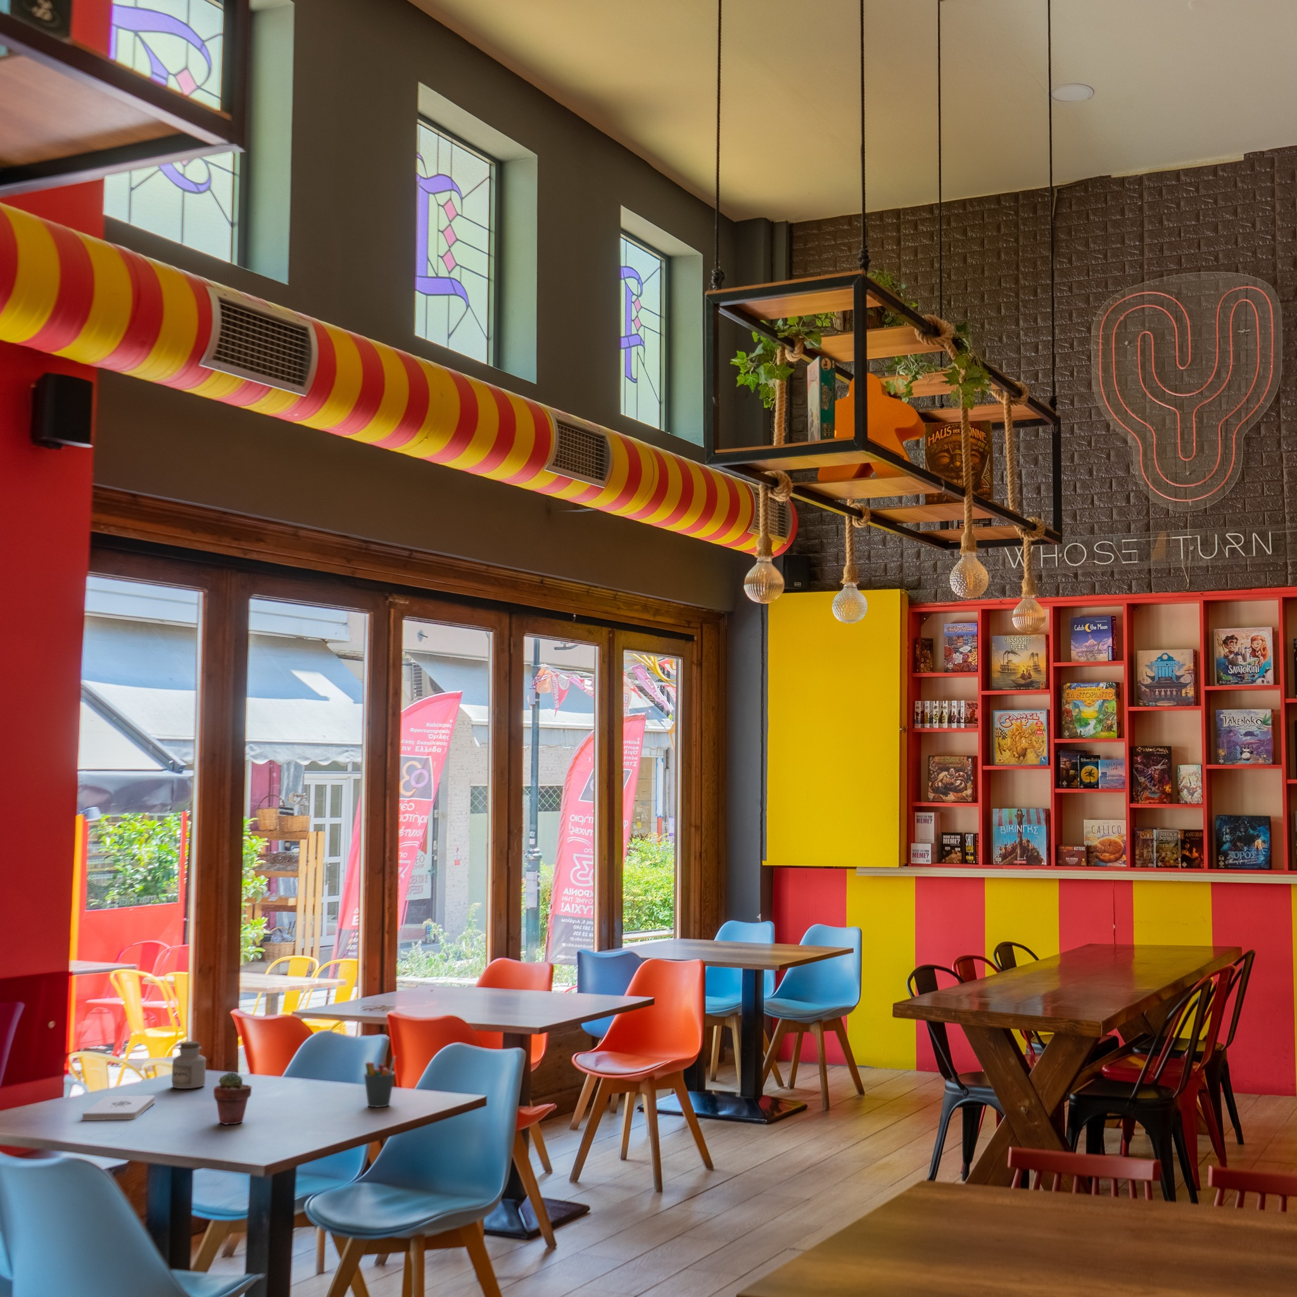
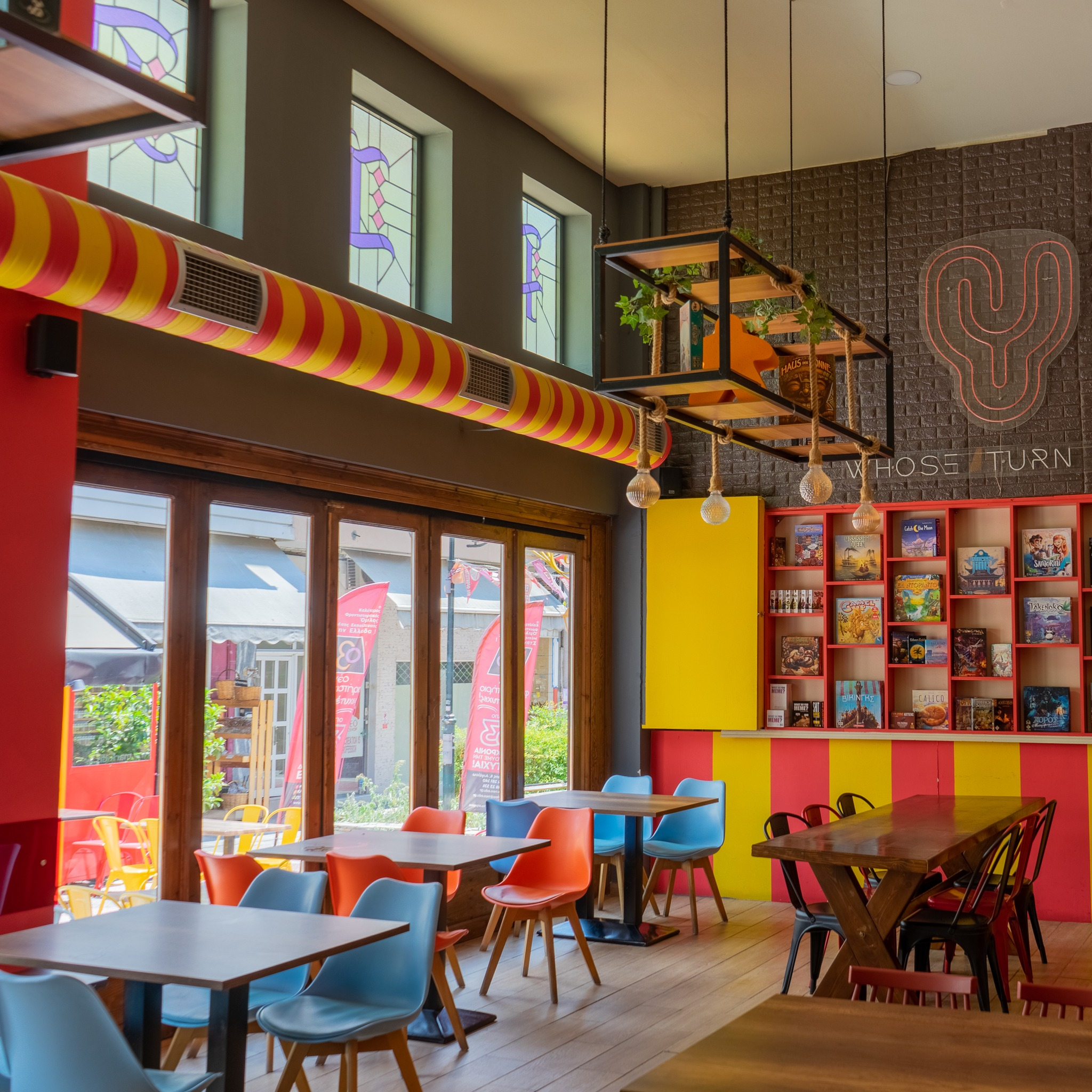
- potted succulent (232, 1096)
- notepad (120, 1107)
- jar (189, 1064)
- pen holder (379, 1081)
